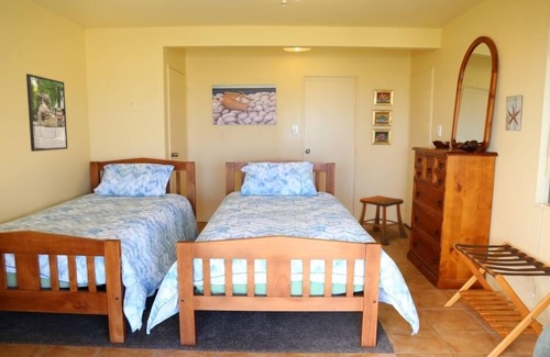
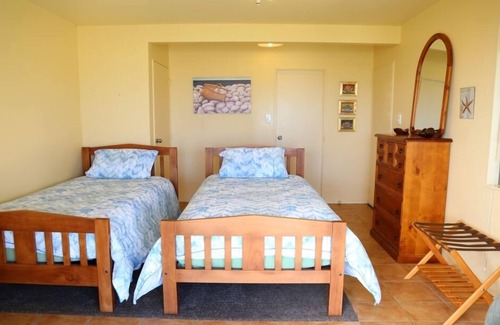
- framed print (48, 114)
- stool (381, 219)
